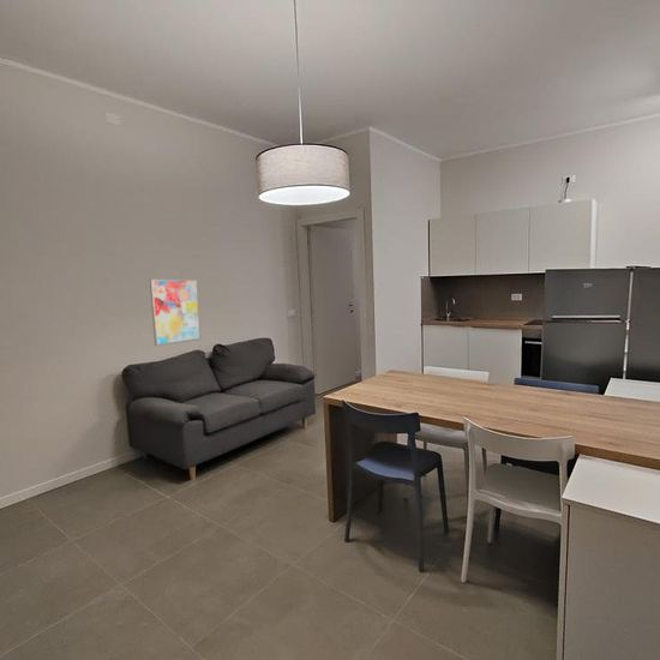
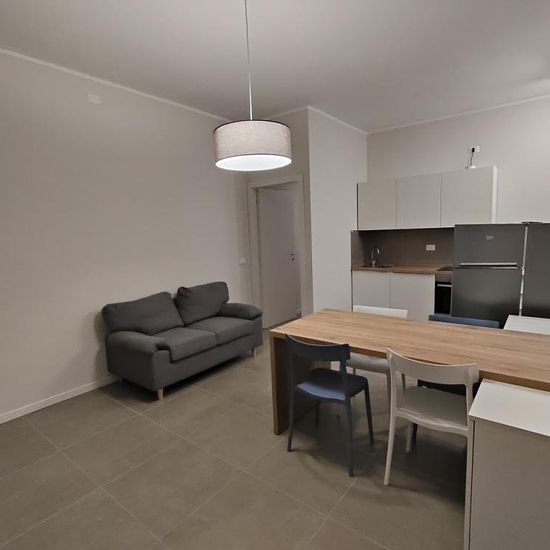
- wall art (176, 311)
